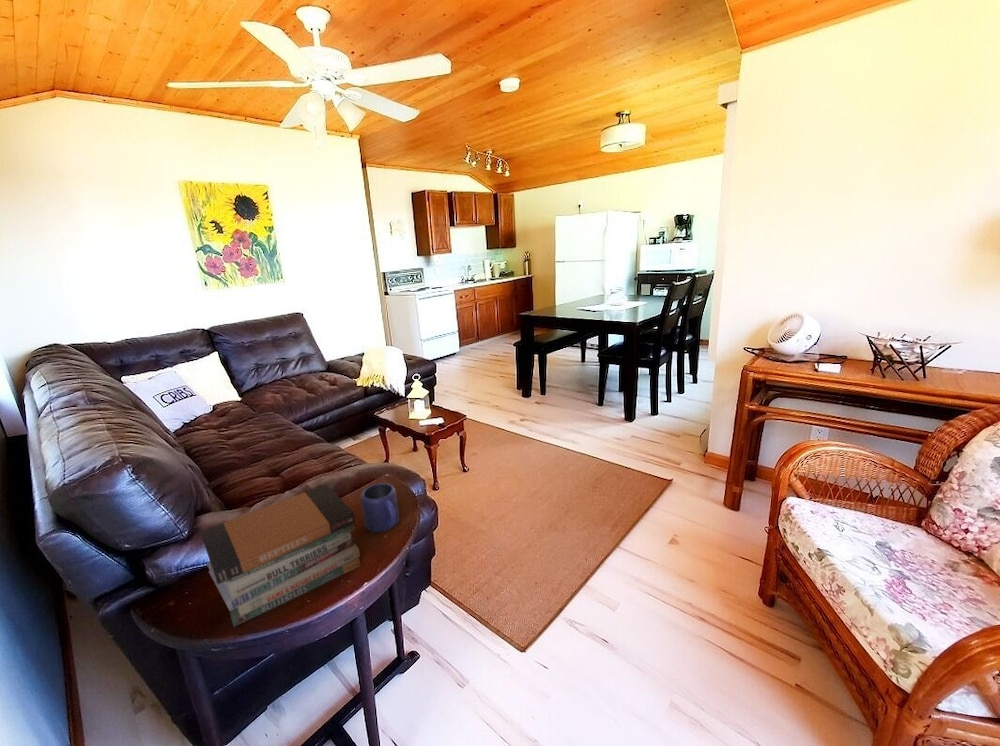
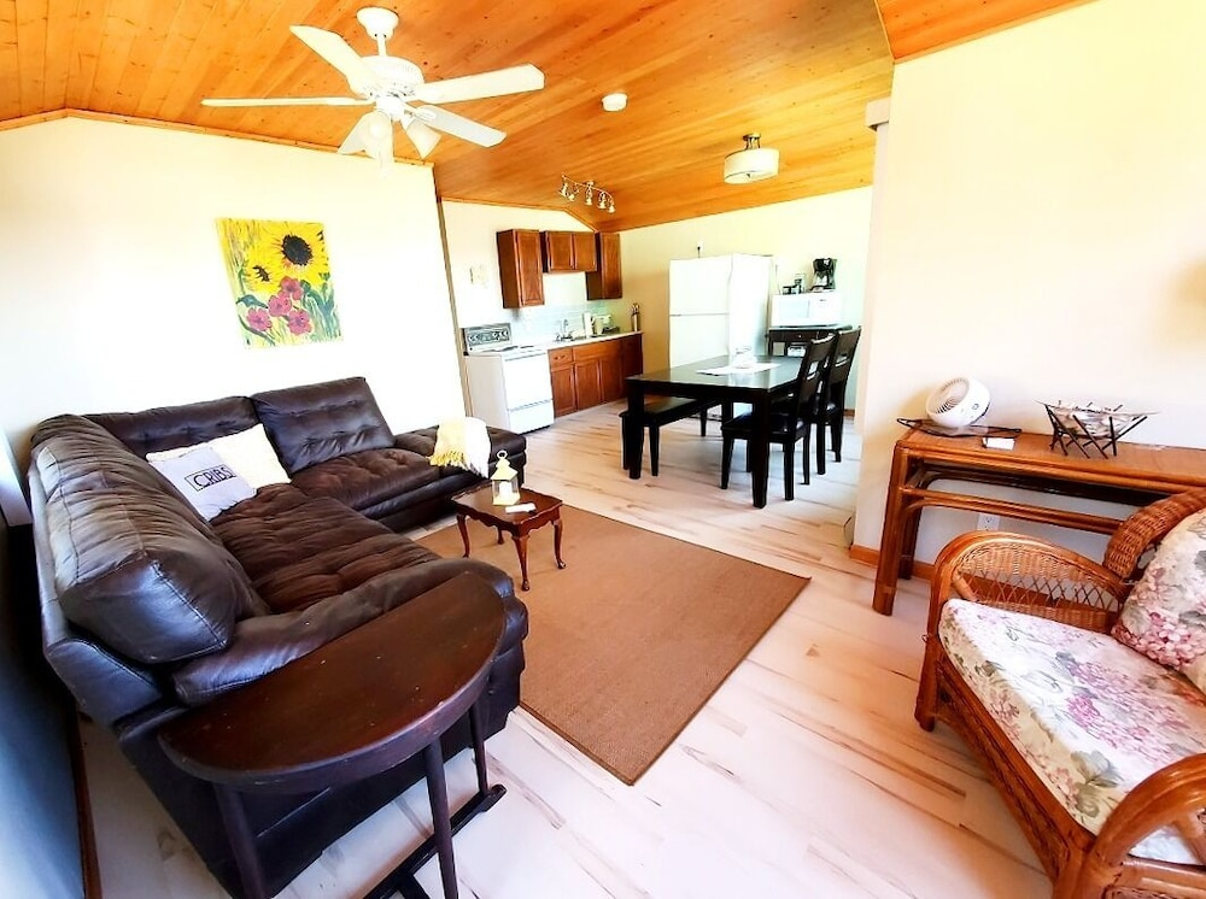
- book stack (284, 549)
- mug (383, 509)
